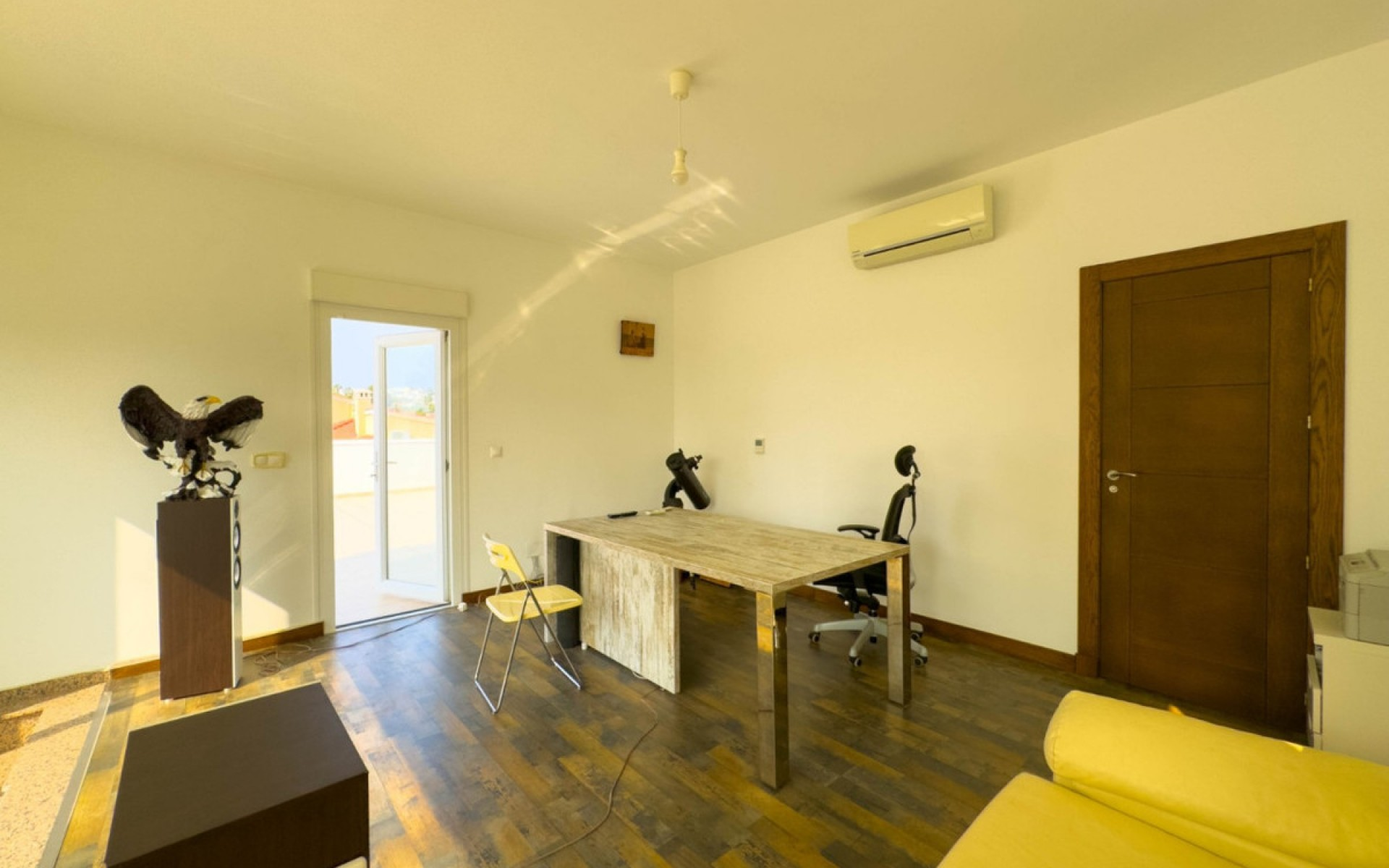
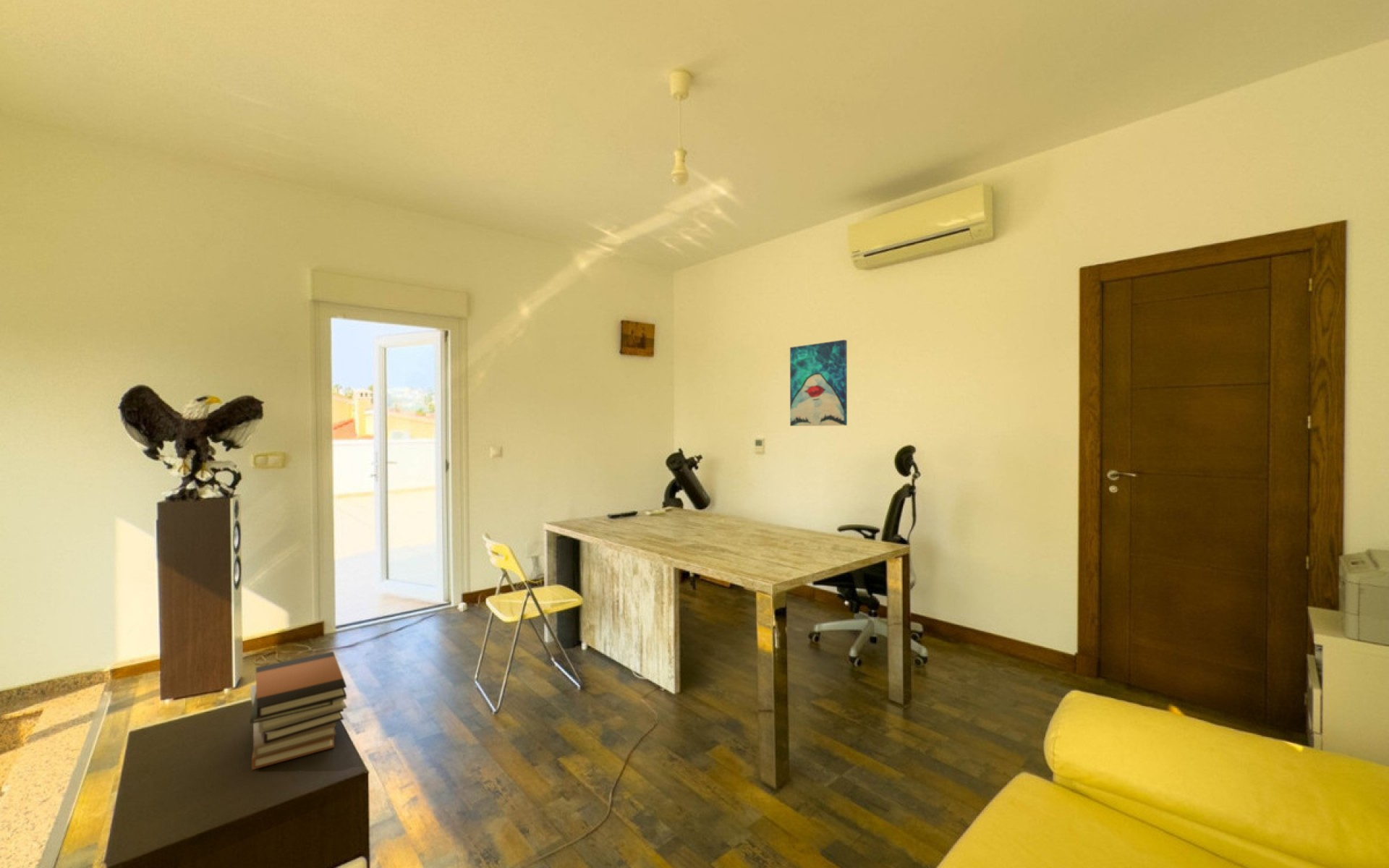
+ book stack (297, 704)
+ wall art (817, 385)
